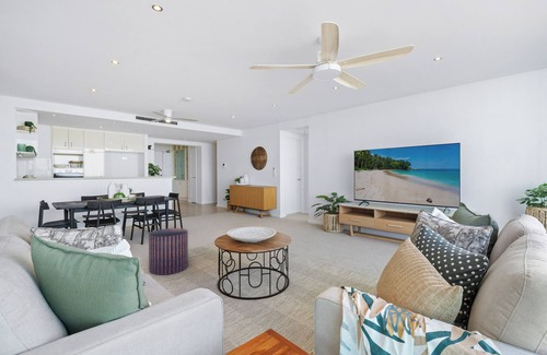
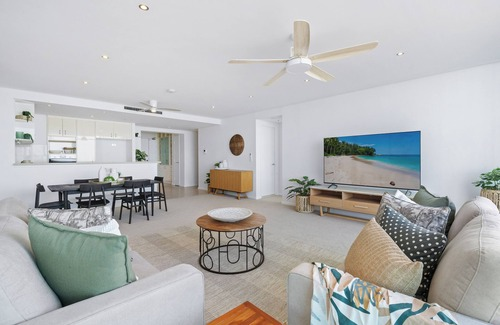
- pouf (168, 249)
